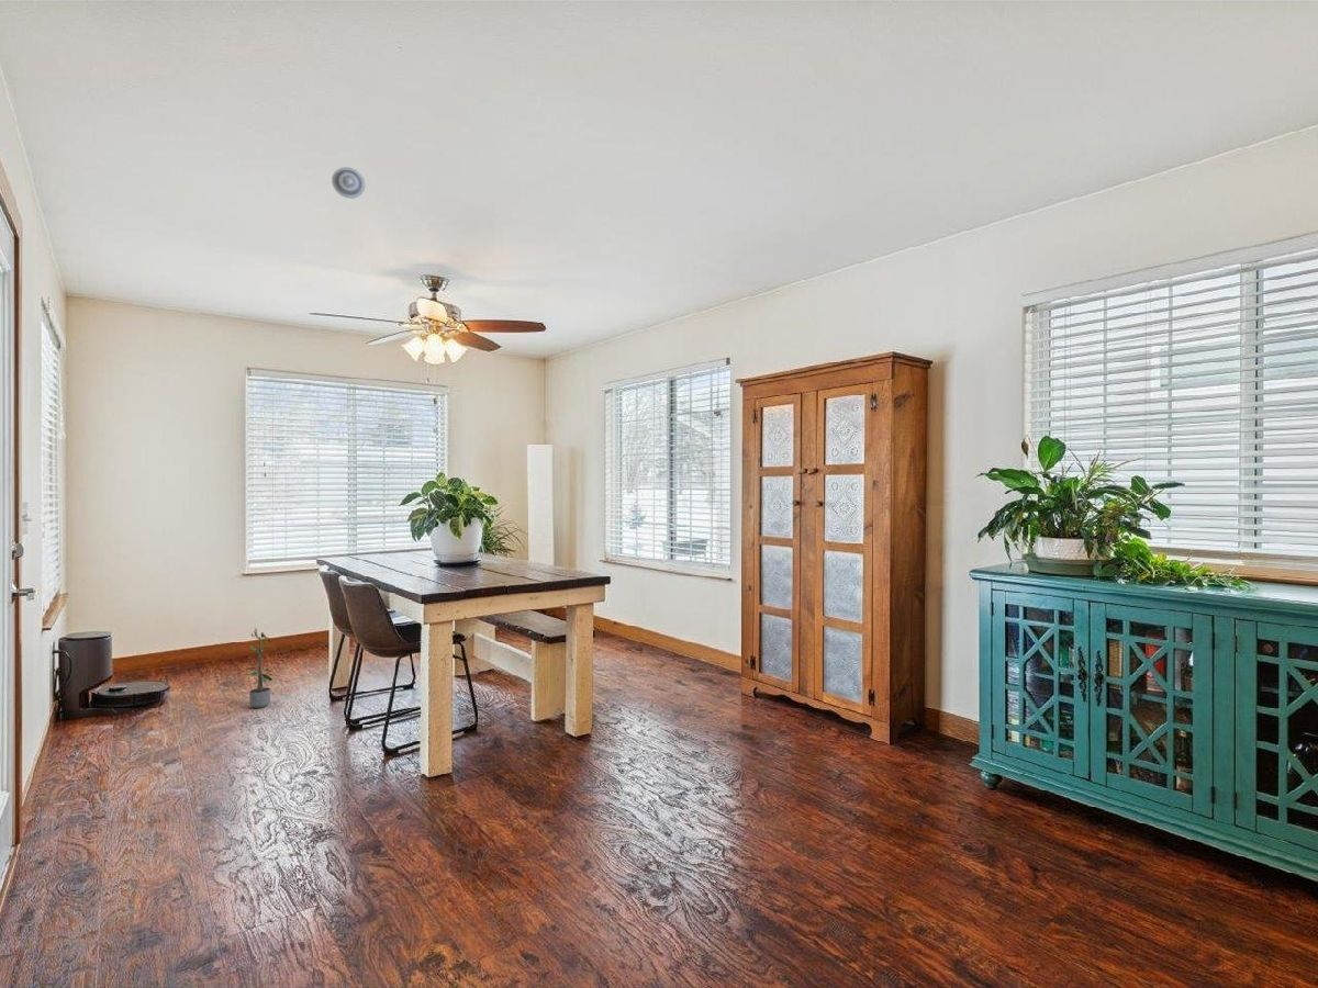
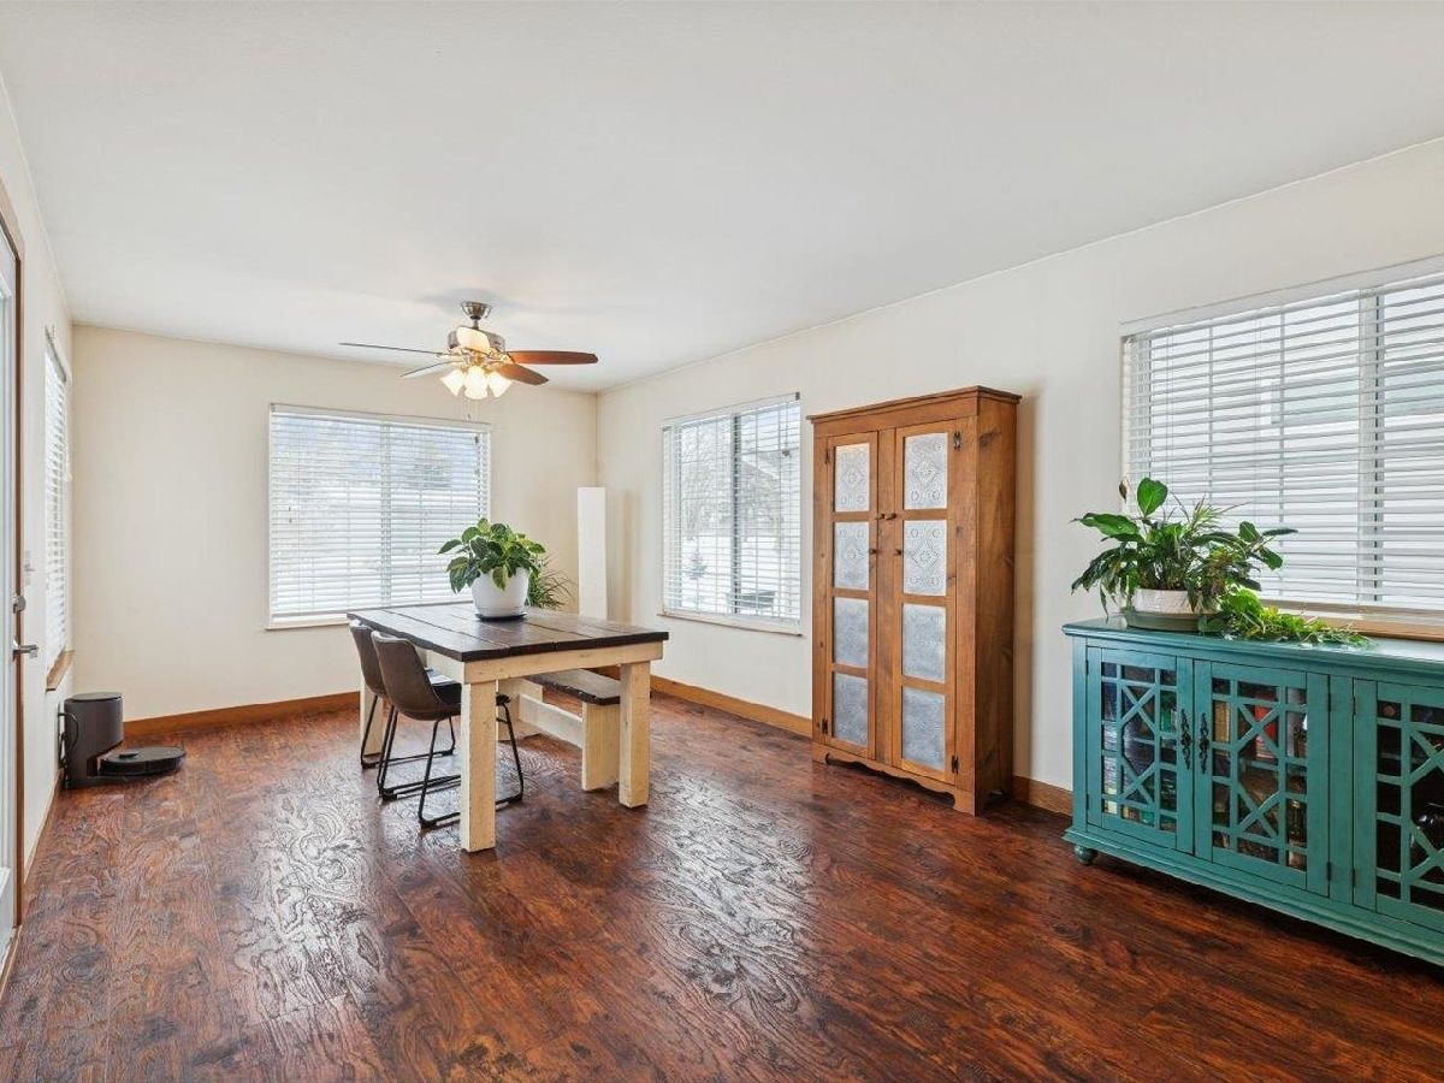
- potted plant (260, 665)
- smoke detector (348, 181)
